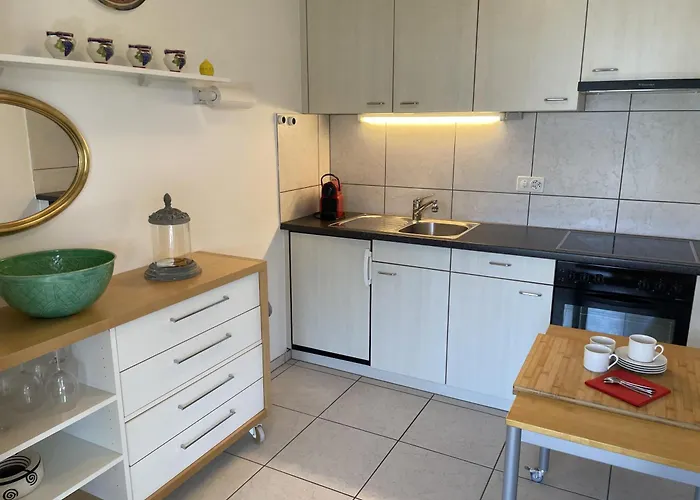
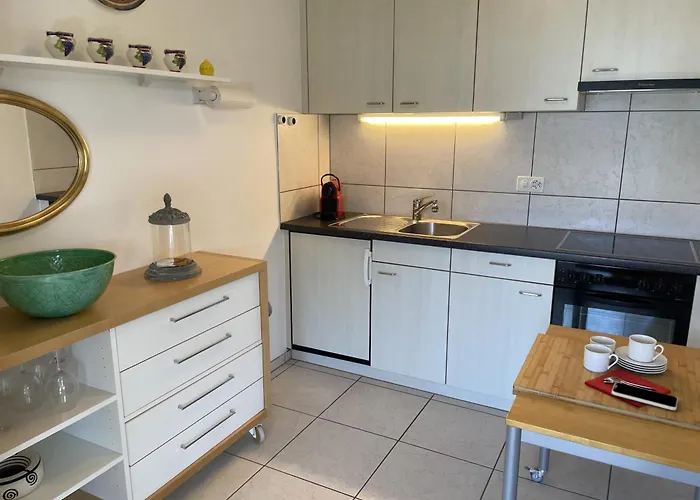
+ smartphone (644, 395)
